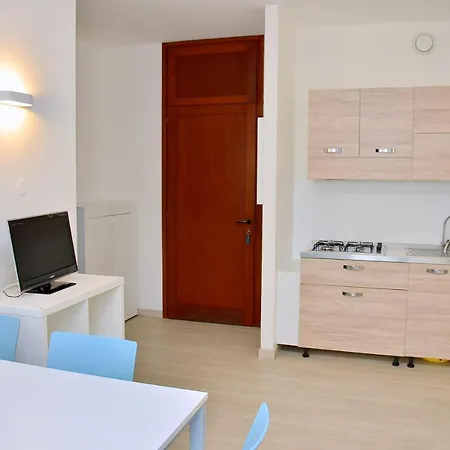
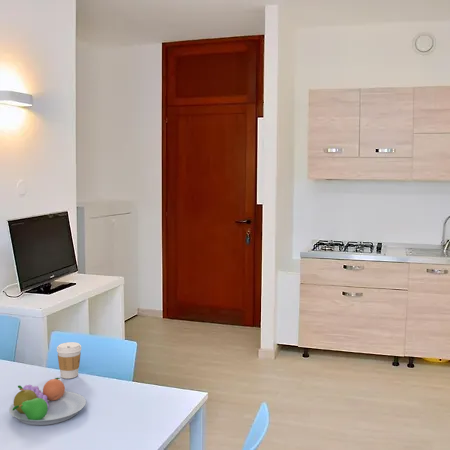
+ fruit bowl (45, 398)
+ coffee cup (69, 359)
